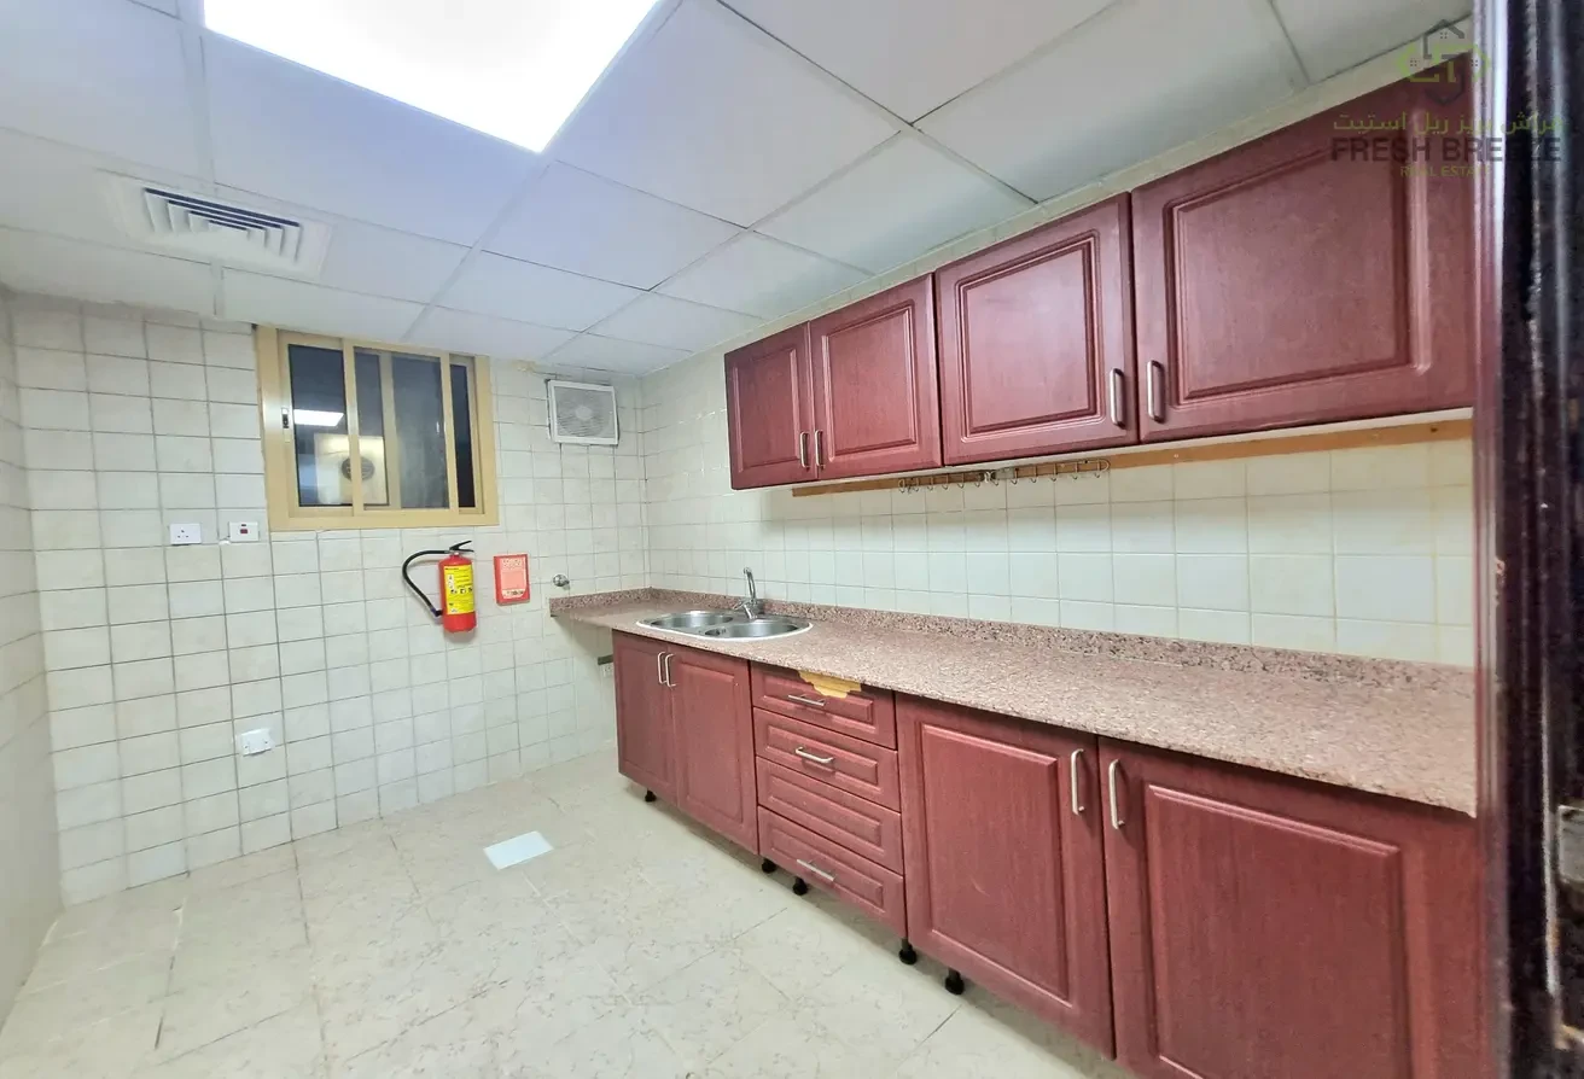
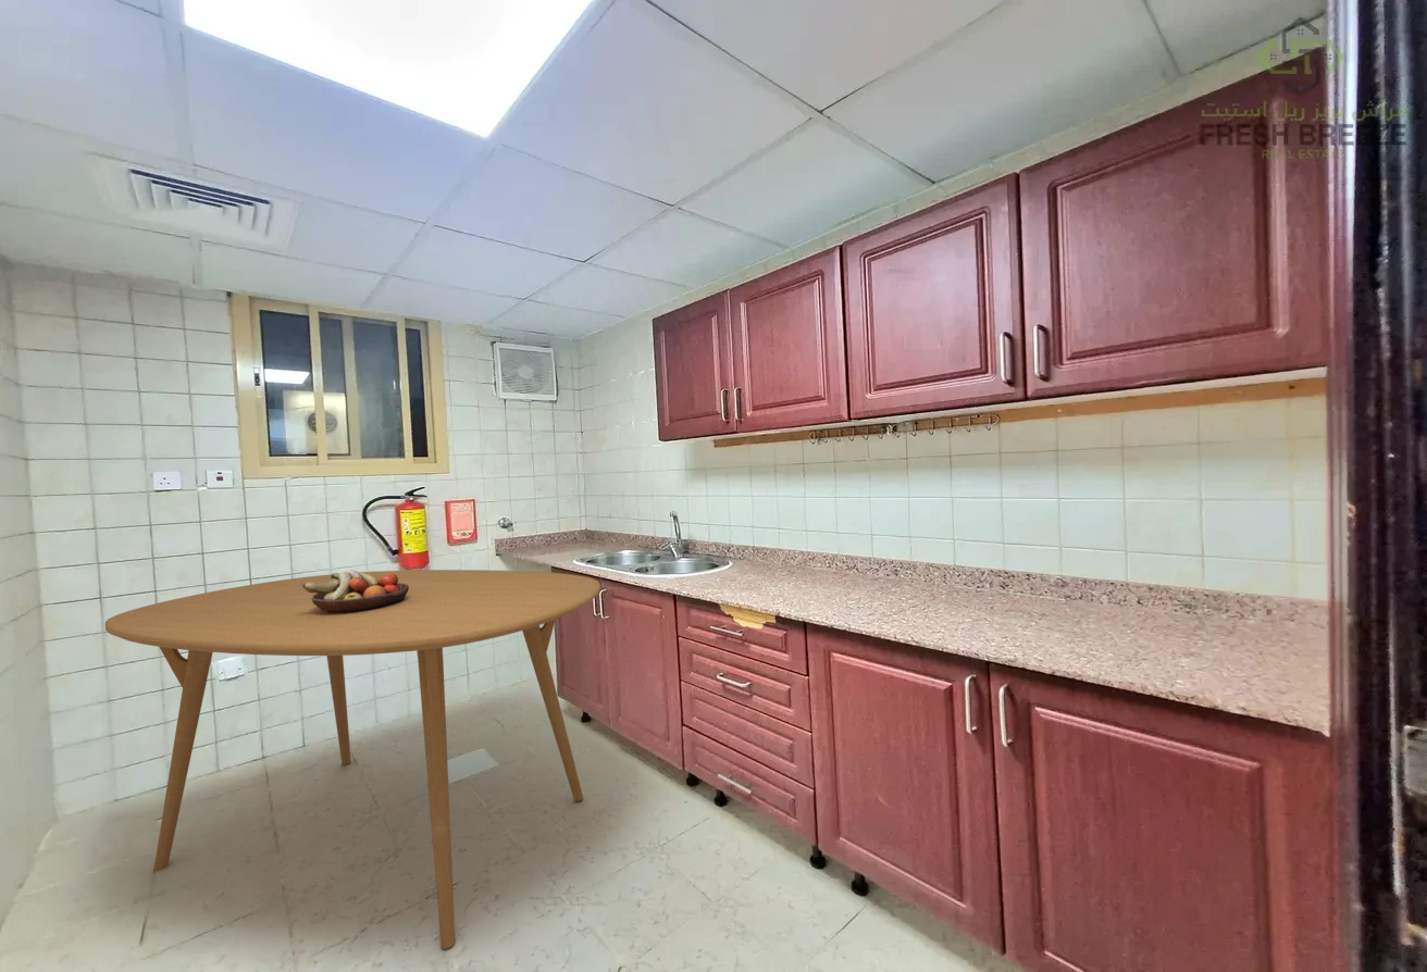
+ fruit bowl (360, 587)
+ dining table (347, 716)
